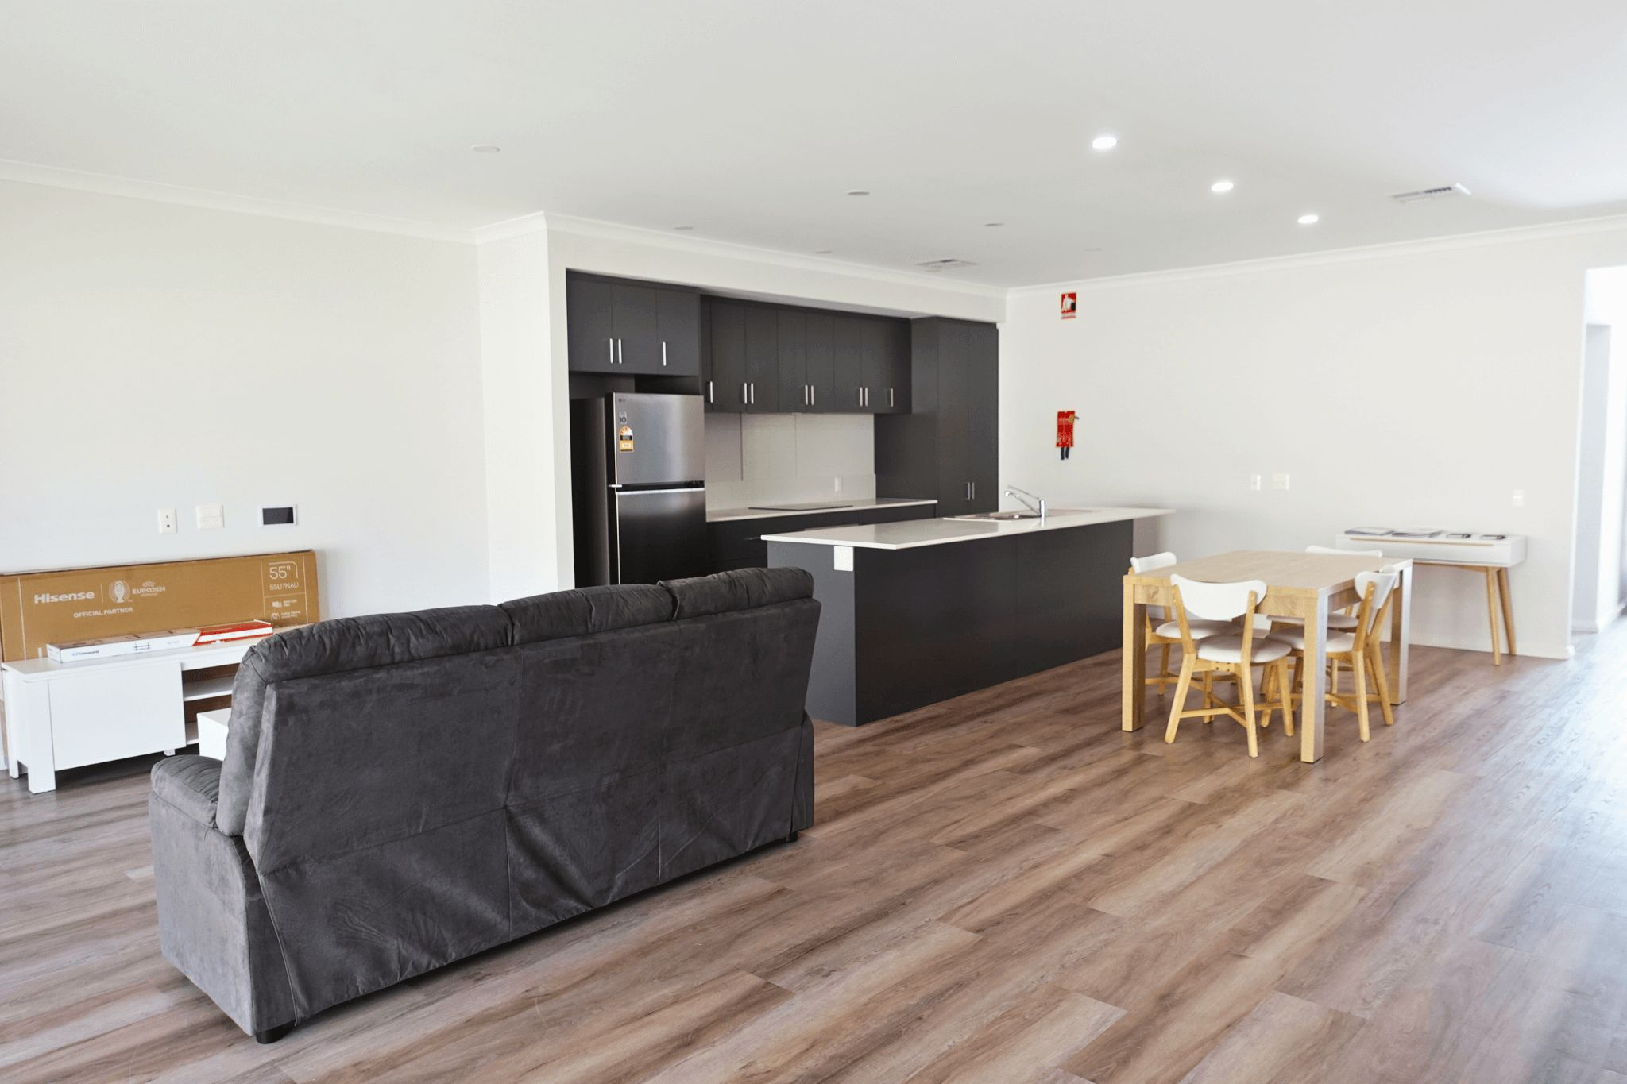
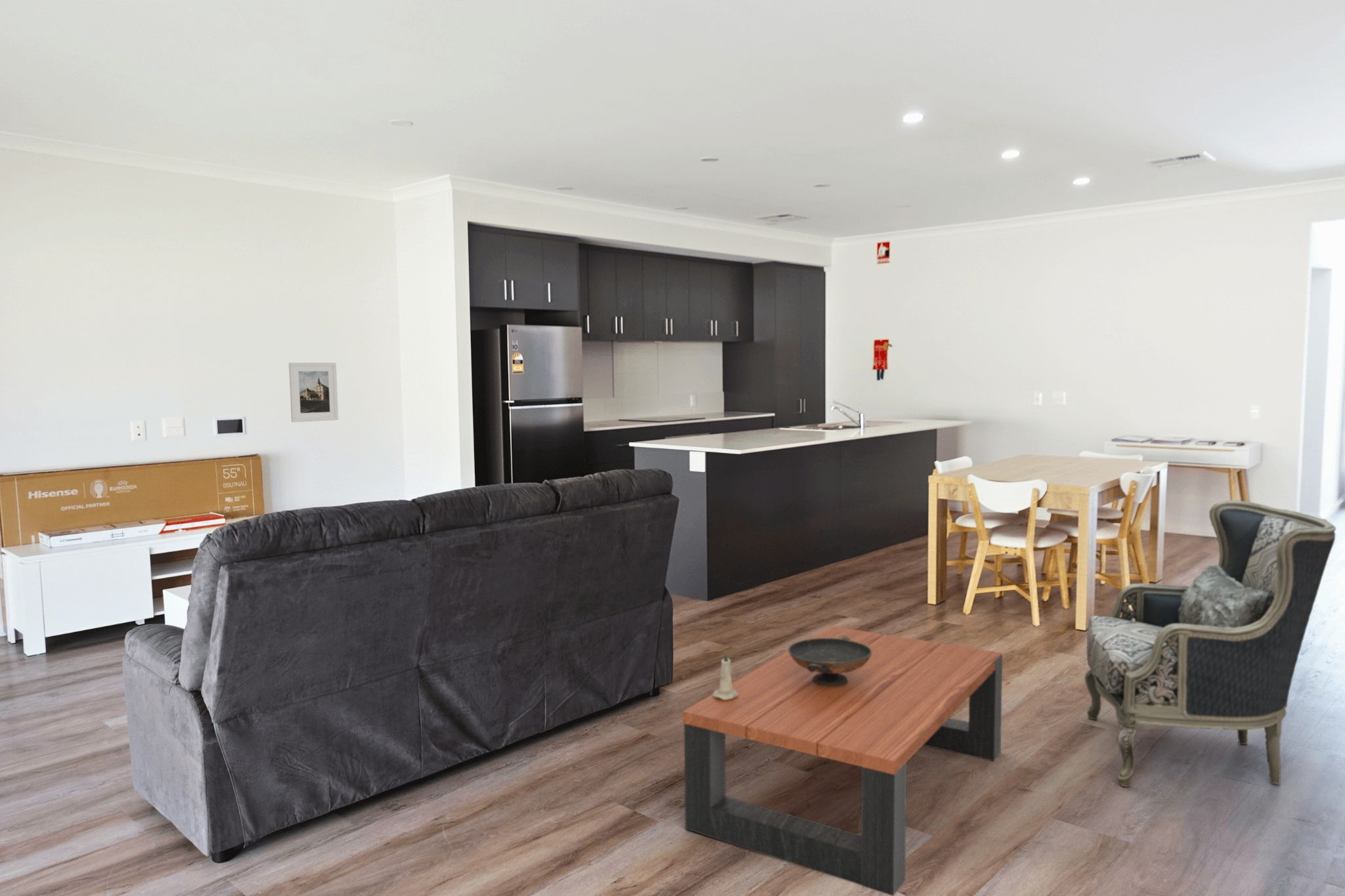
+ decorative bowl (829, 664)
+ candle (726, 672)
+ coffee table (856, 733)
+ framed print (314, 392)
+ armchair (1206, 640)
